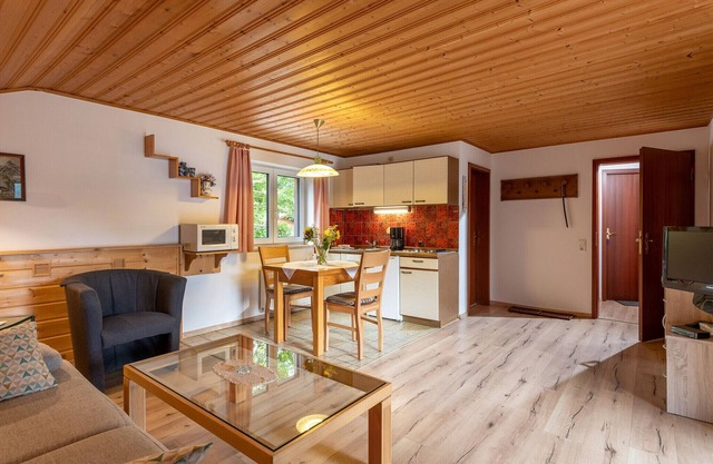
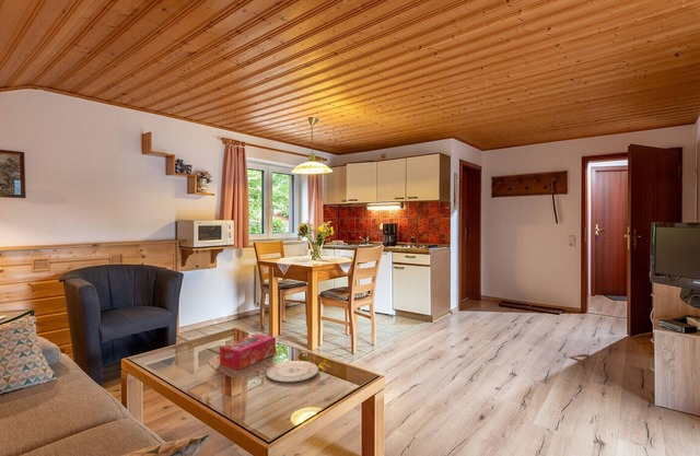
+ plate (292, 371)
+ tissue box (248, 350)
